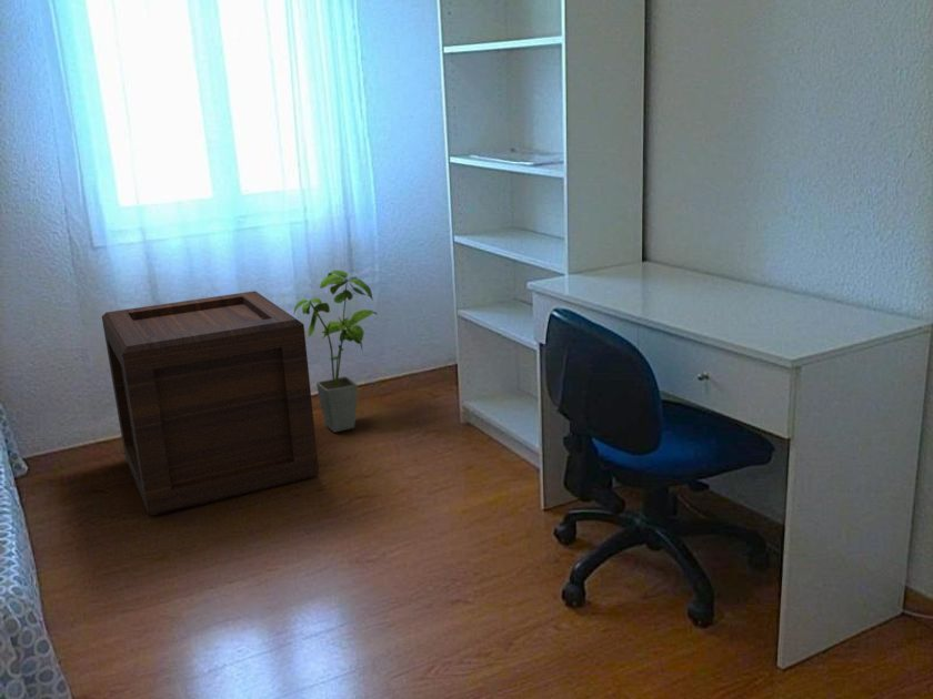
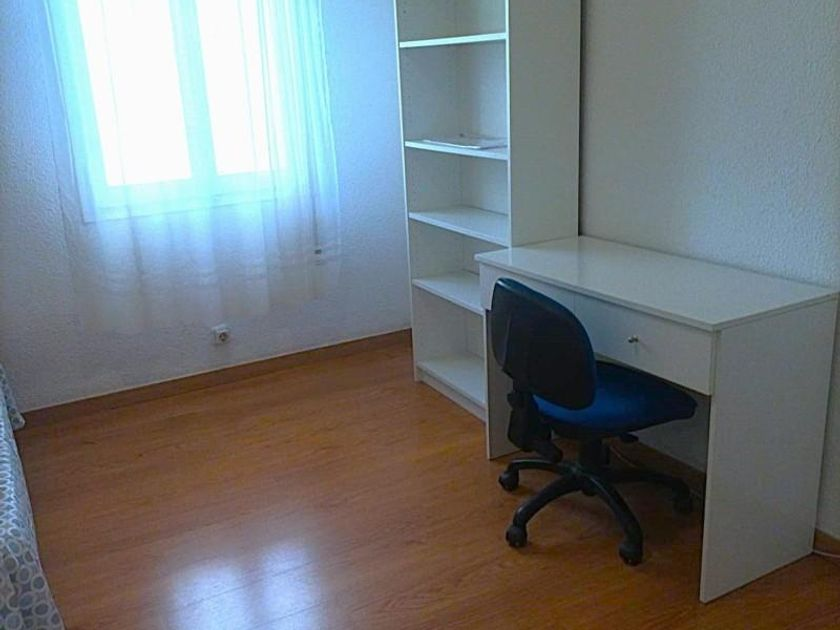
- house plant (343, 350)
- wooden crate (208, 394)
